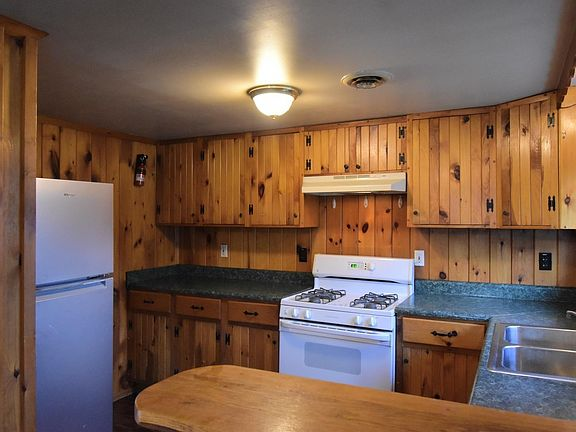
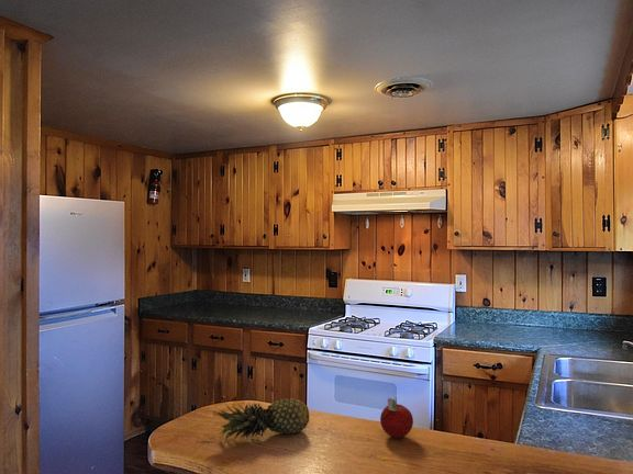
+ fruit (263, 417)
+ fruit (397, 415)
